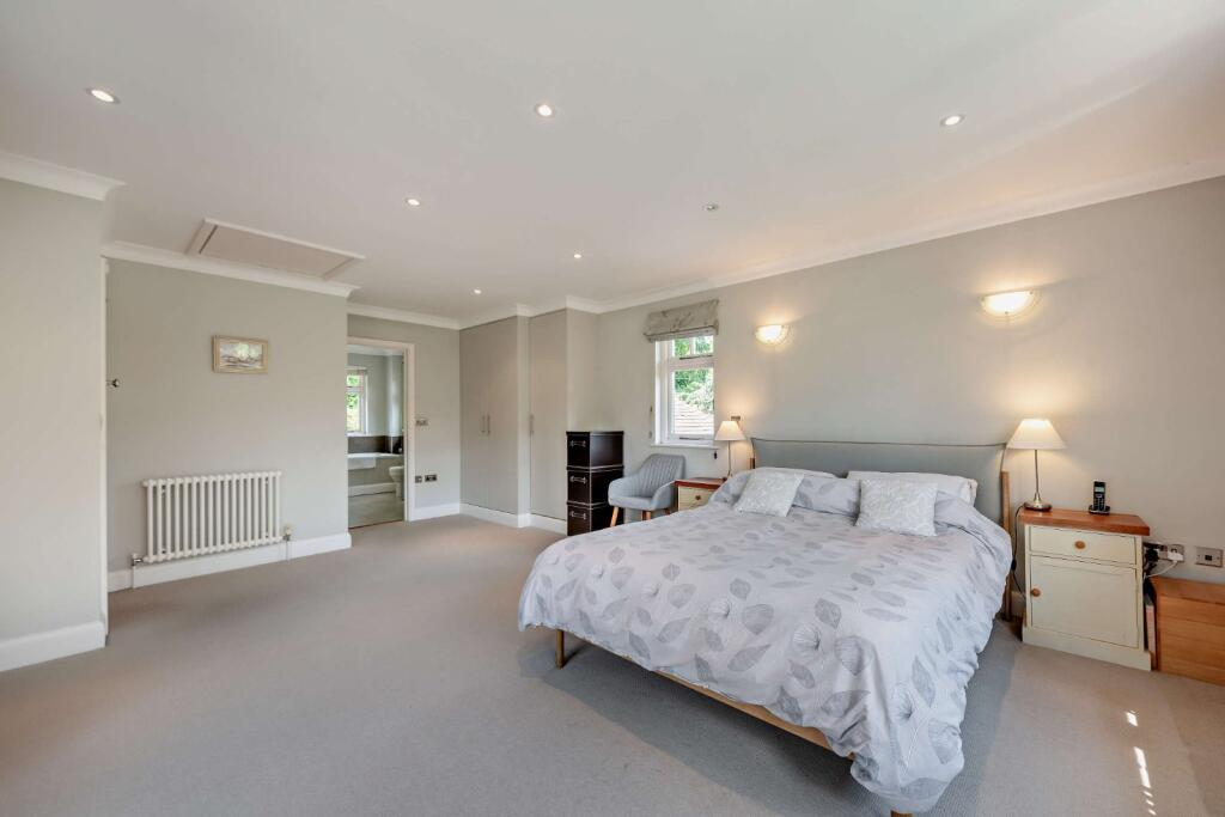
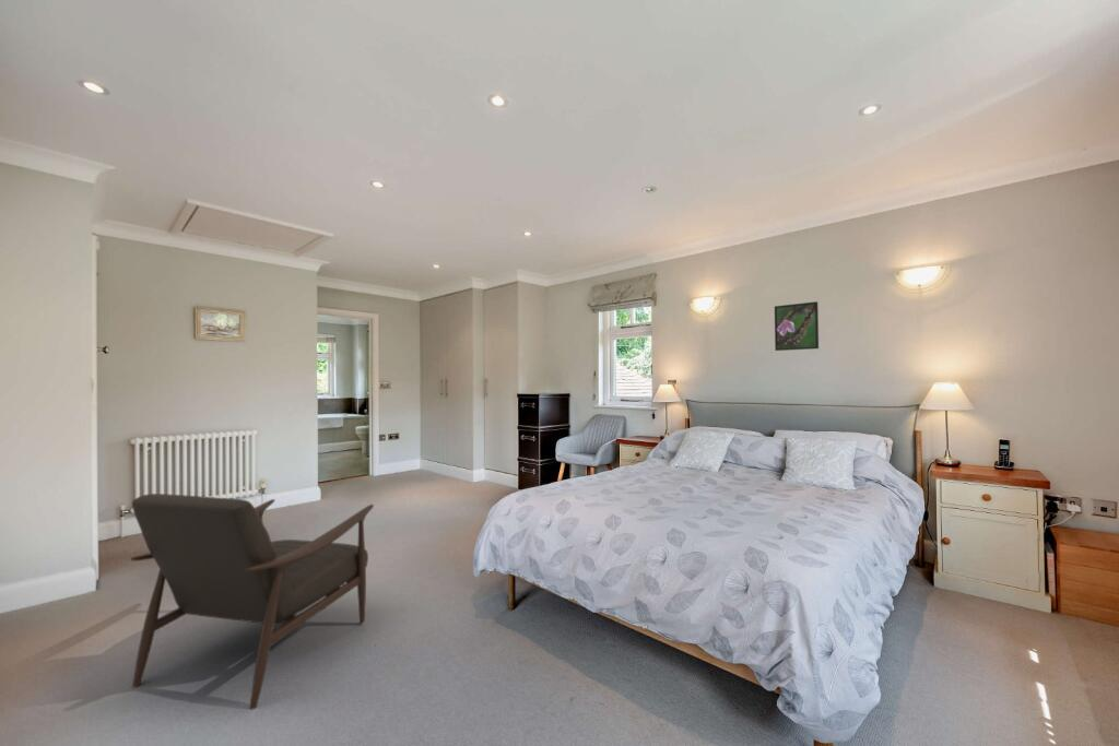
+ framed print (796, 327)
+ chair (263, 563)
